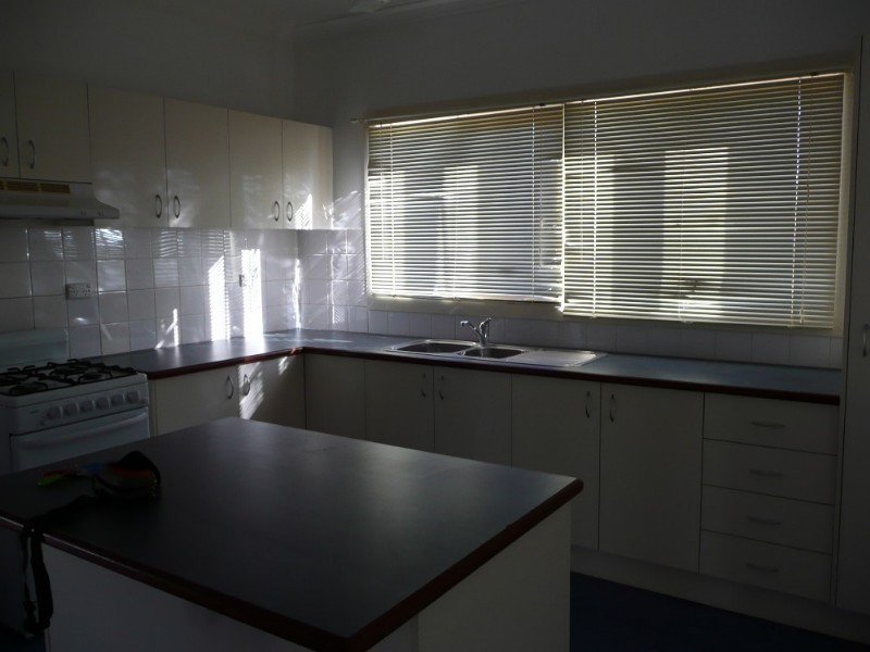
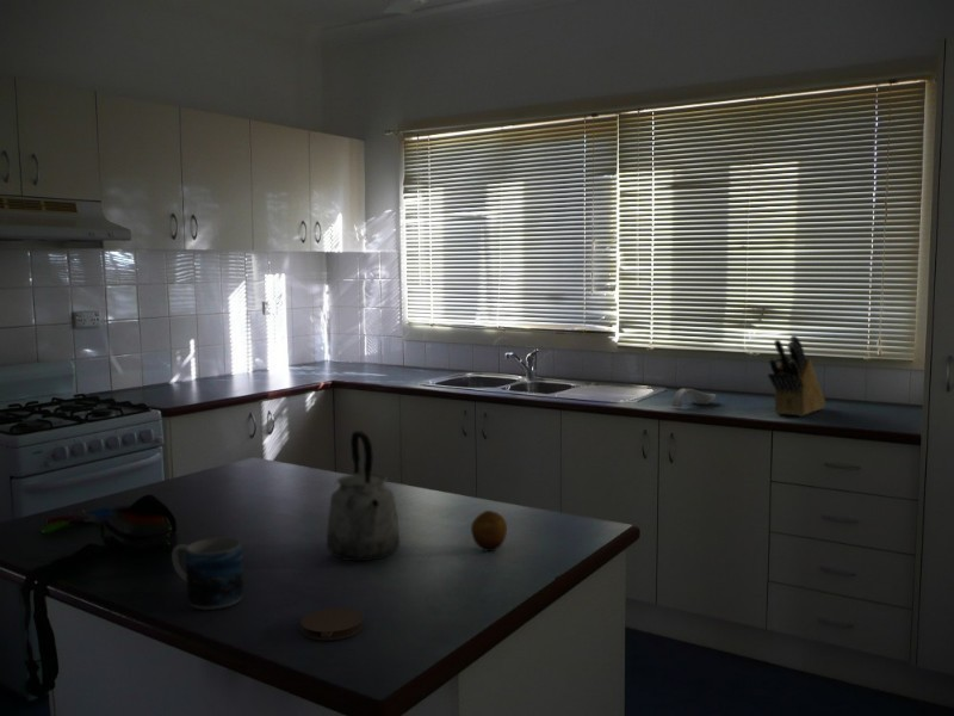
+ knife block (797, 374)
+ coaster (332, 623)
+ fruit (489, 530)
+ spoon rest (693, 395)
+ mug (204, 570)
+ kettle (365, 496)
